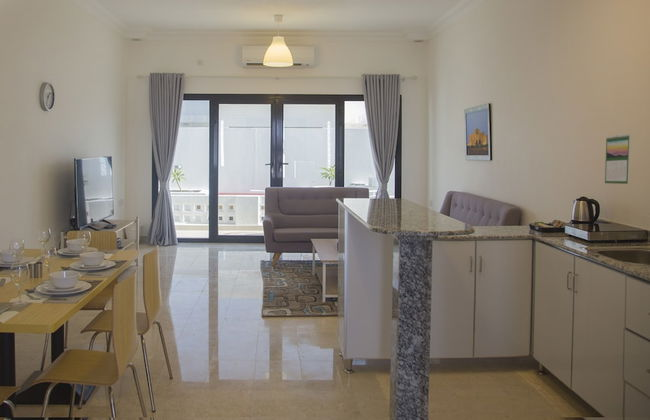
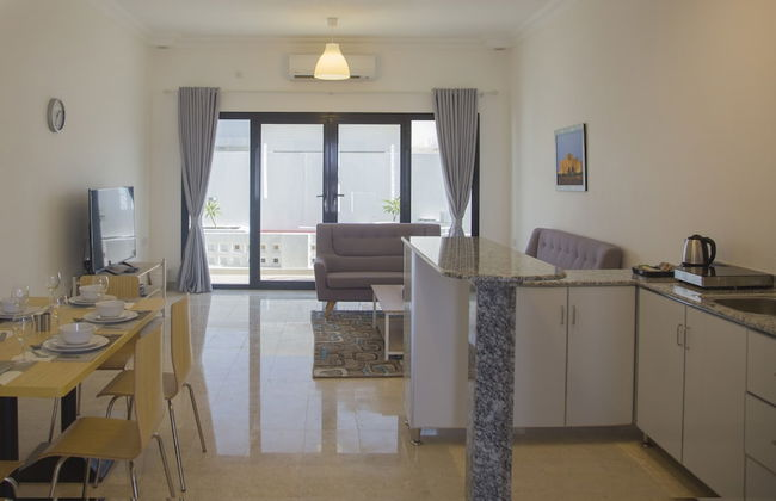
- calendar (617, 159)
